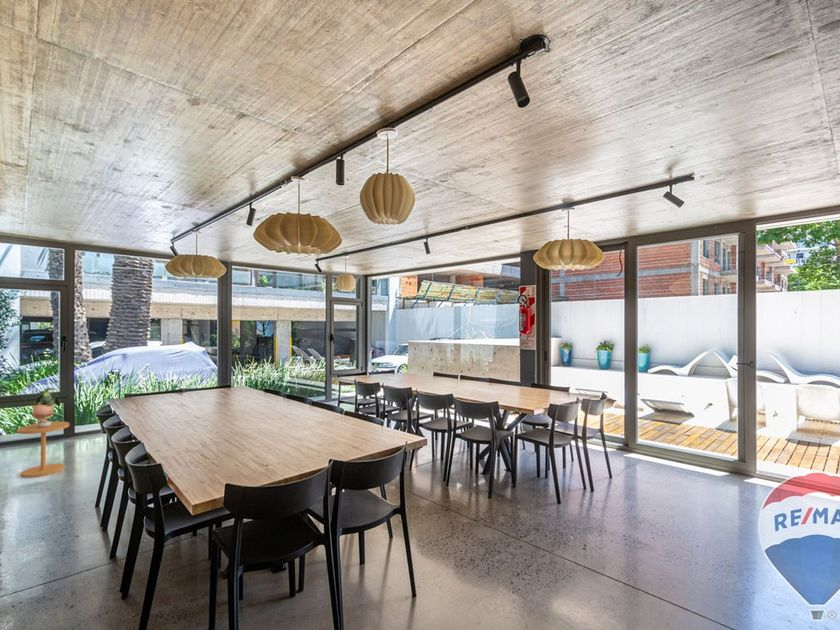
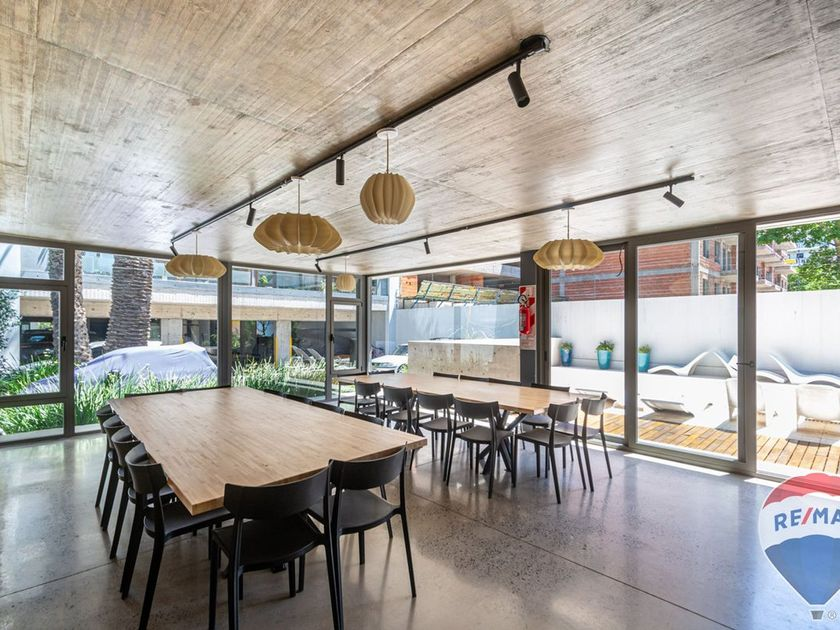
- side table (43, 446)
- potted plant (44, 408)
